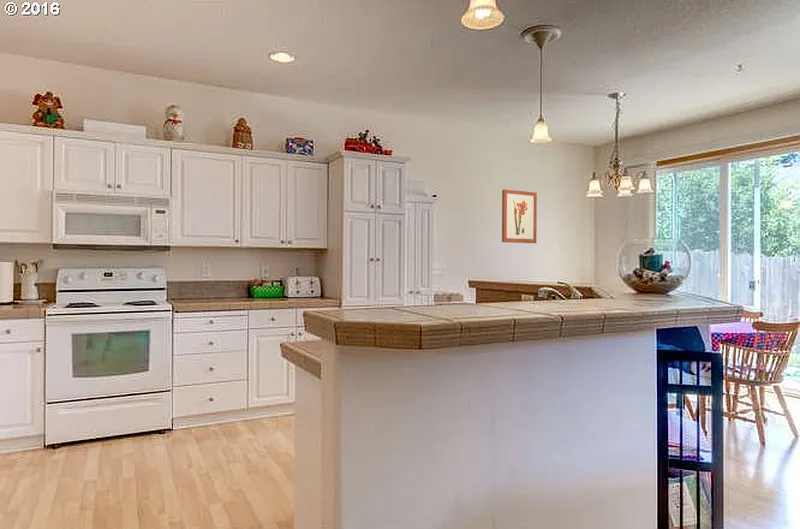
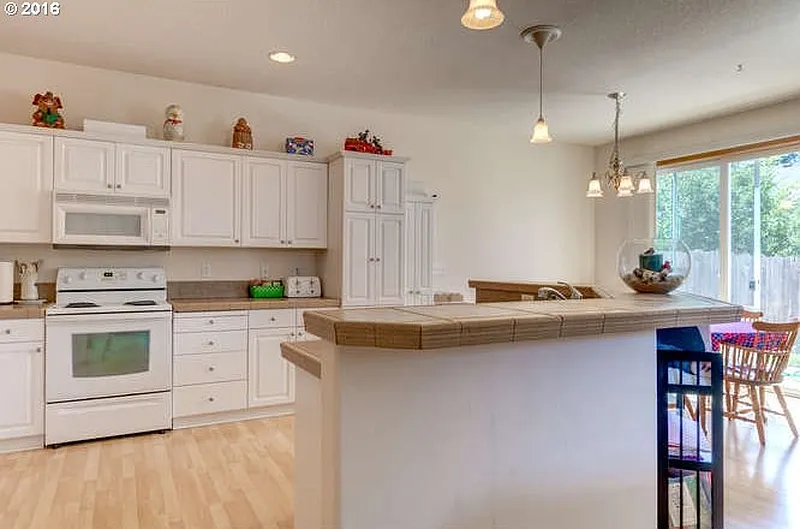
- wall art (519, 216)
